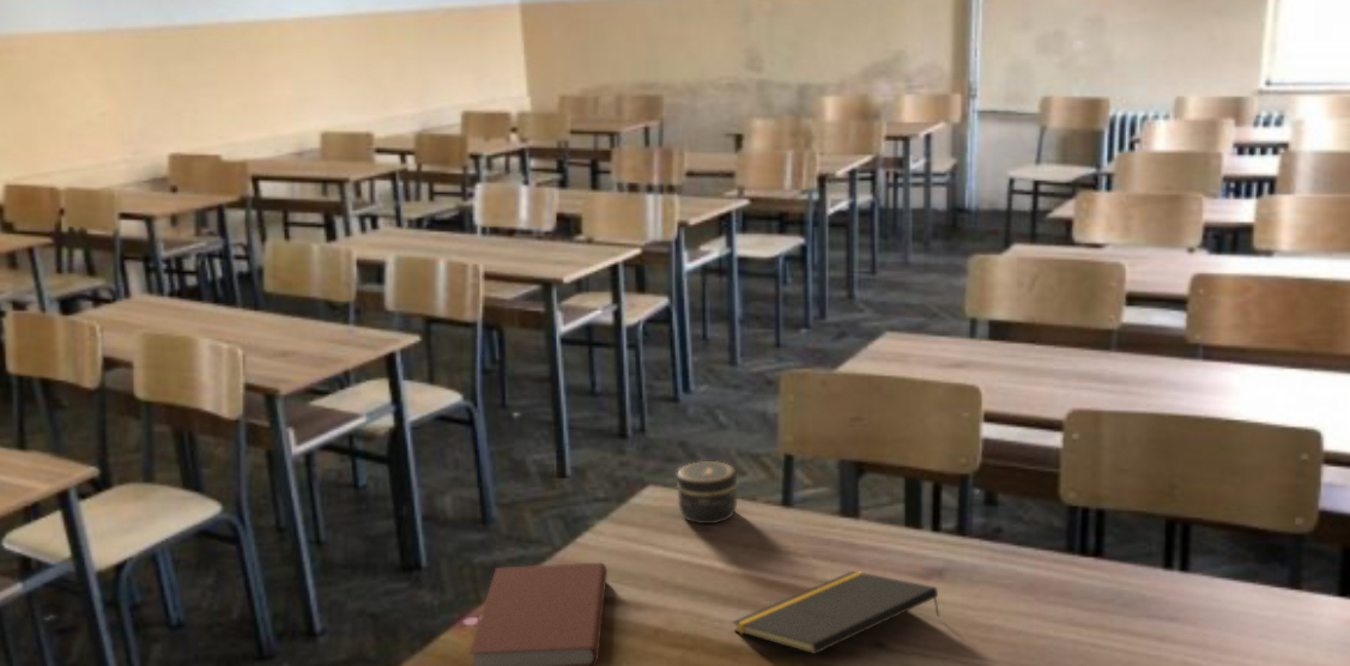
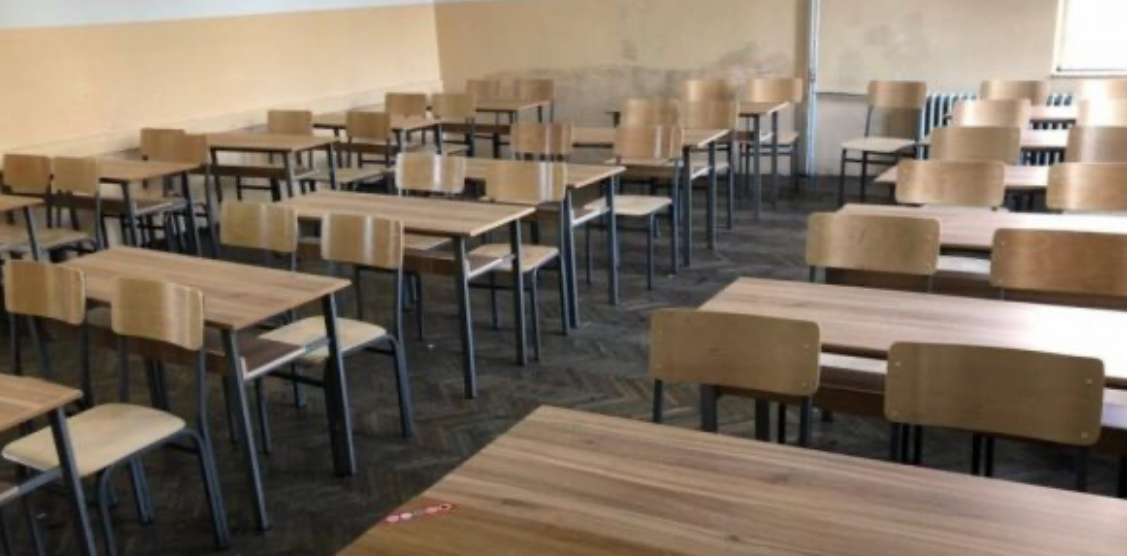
- notepad (835, 609)
- book (543, 613)
- jar (707, 492)
